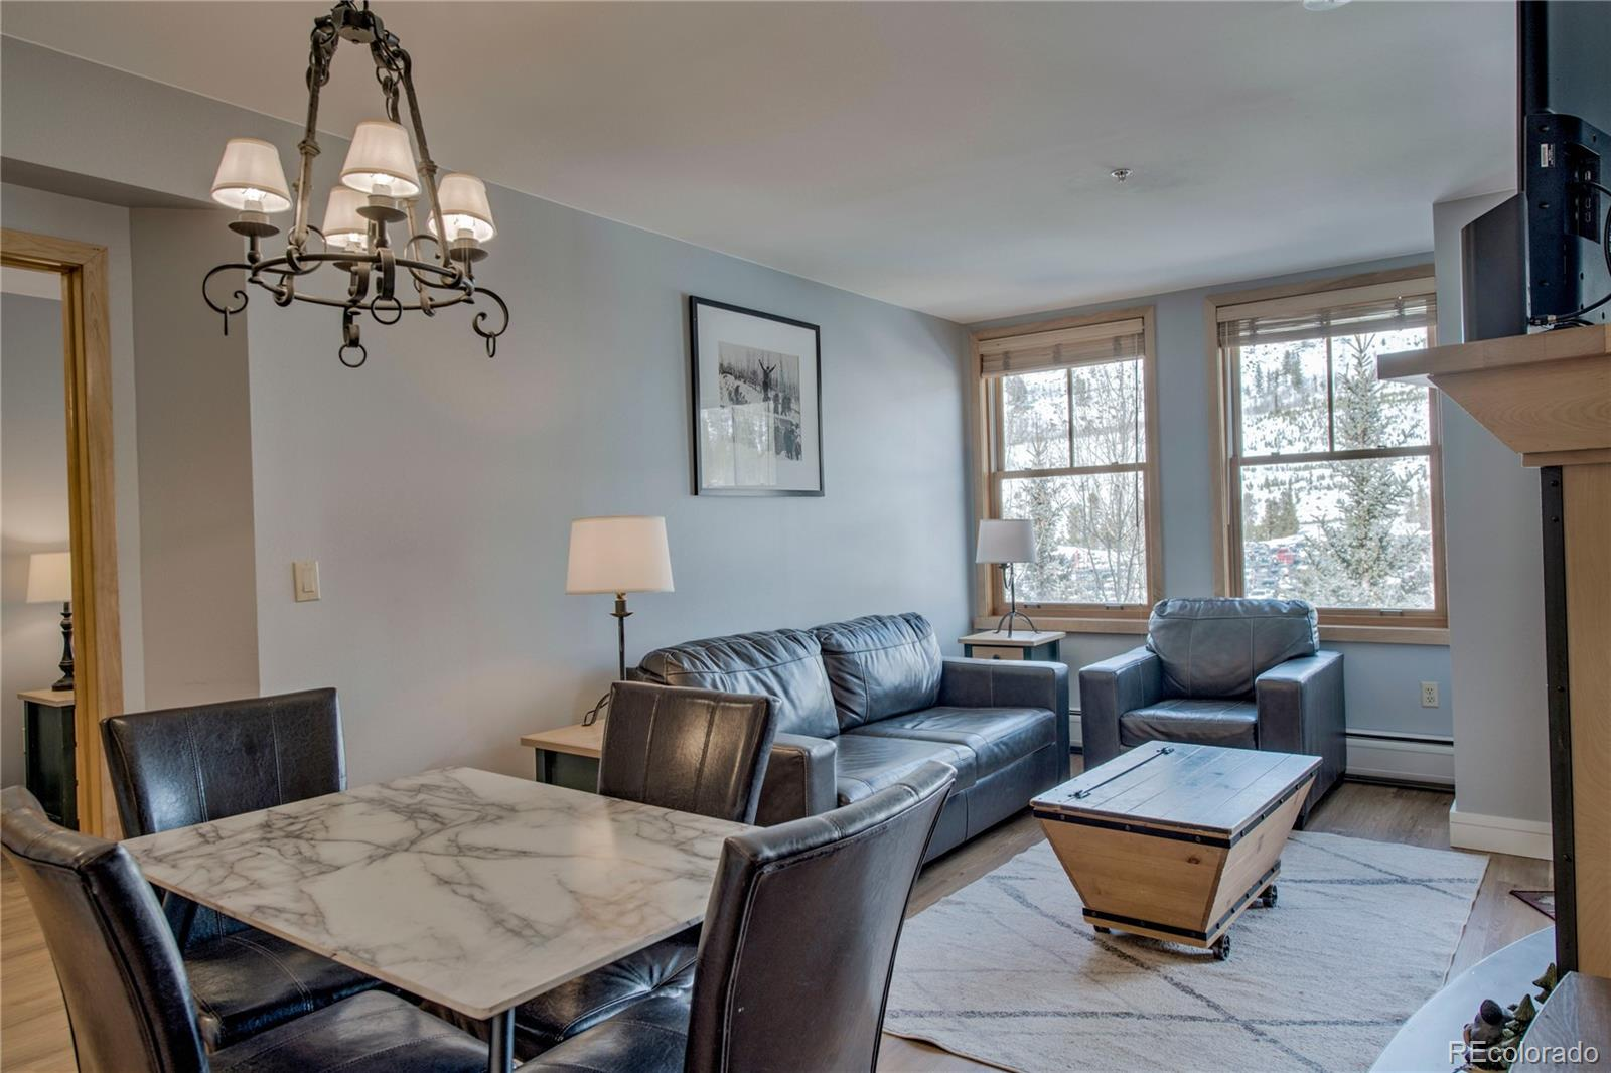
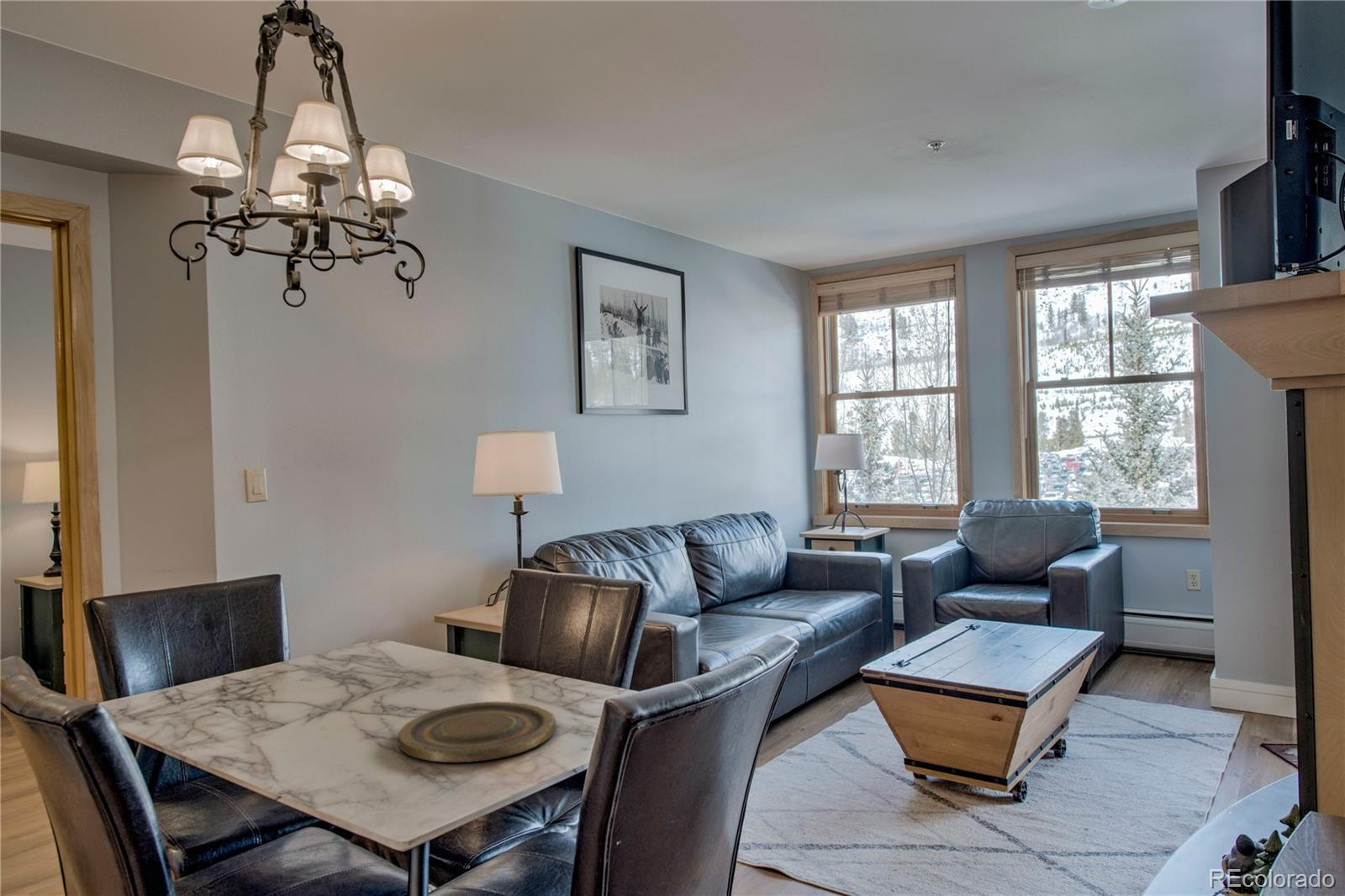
+ plate (478, 729)
